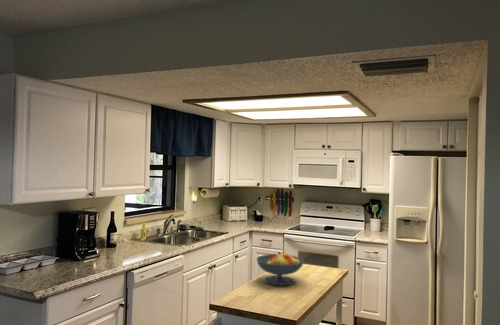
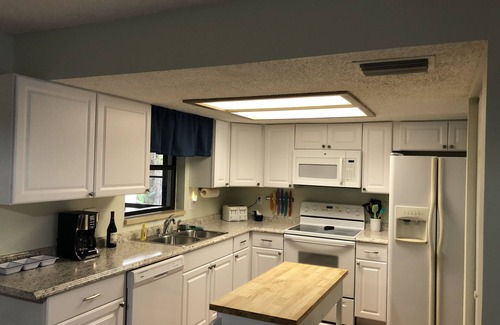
- fruit bowl (279, 266)
